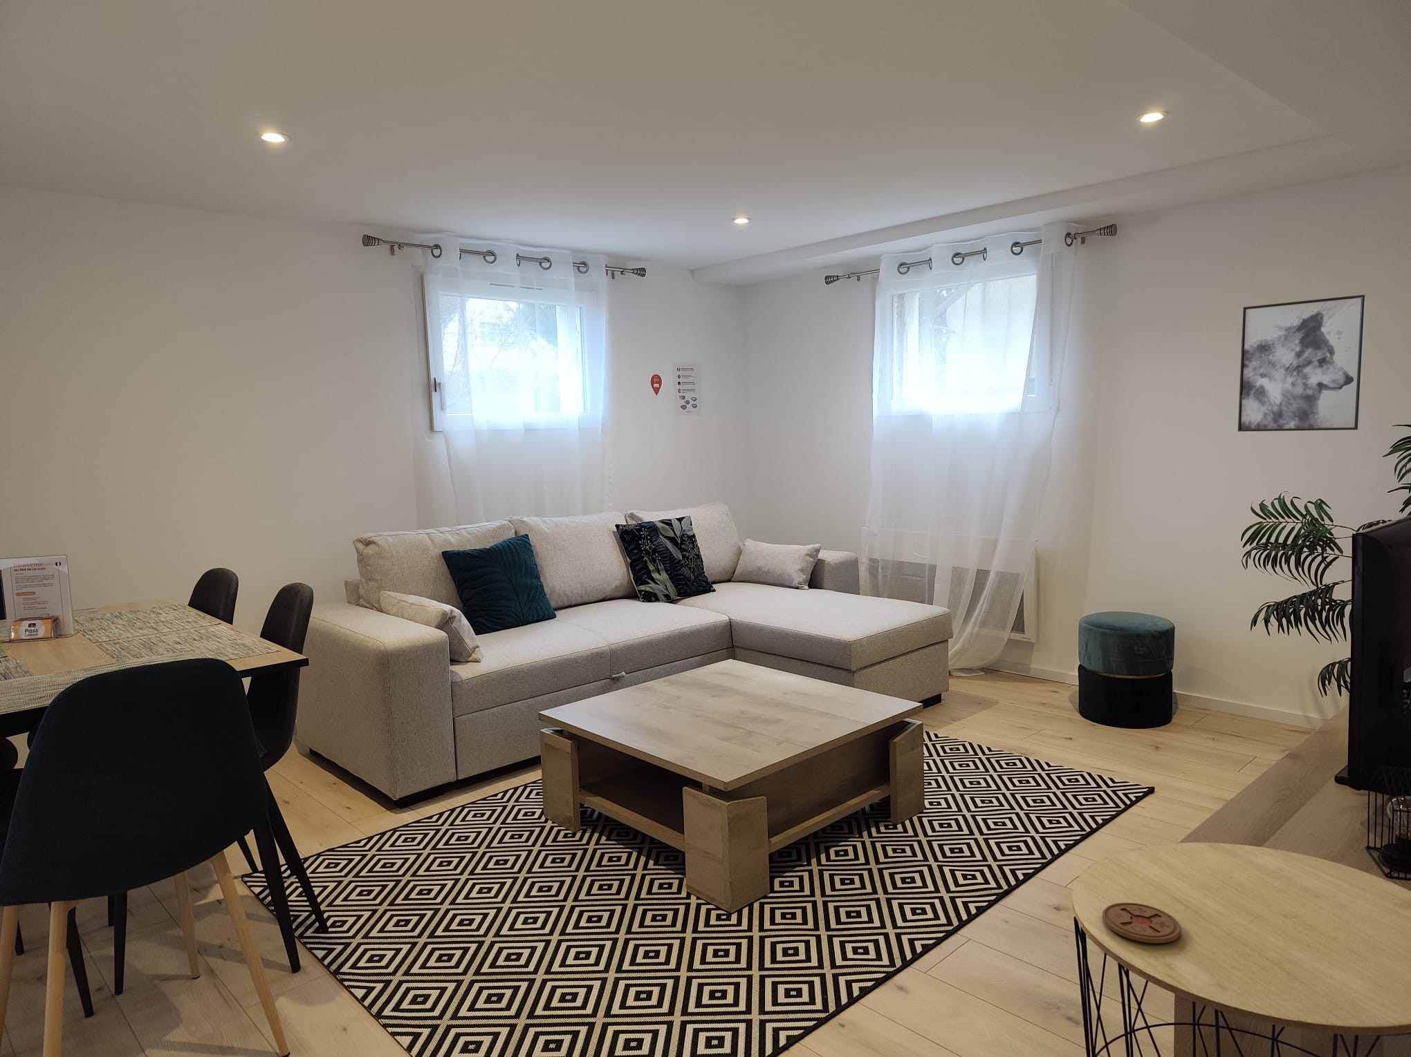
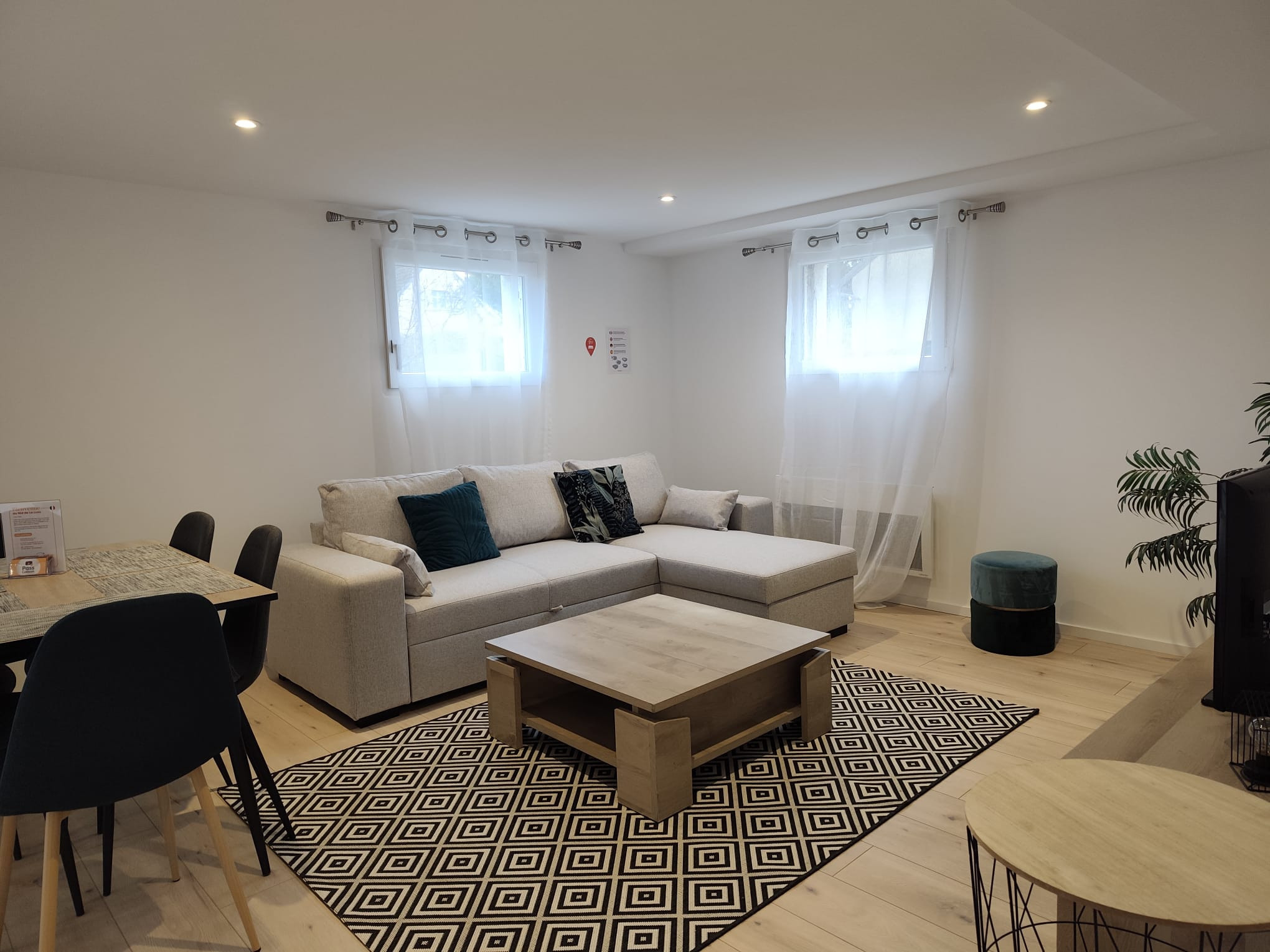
- wall art (1299, 366)
- coaster (1141, 922)
